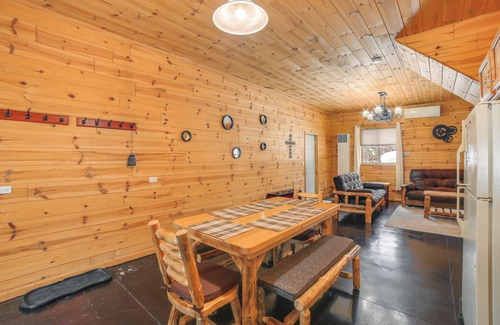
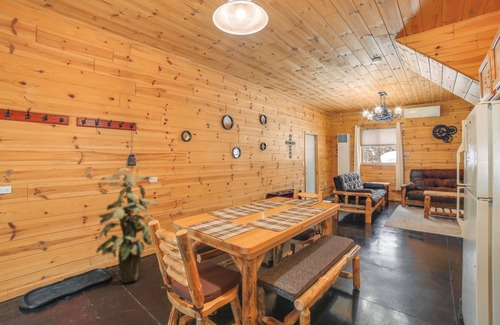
+ indoor plant (126, 223)
